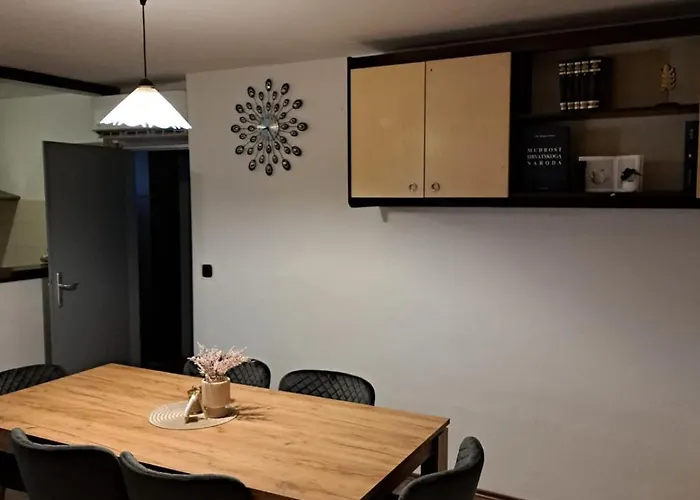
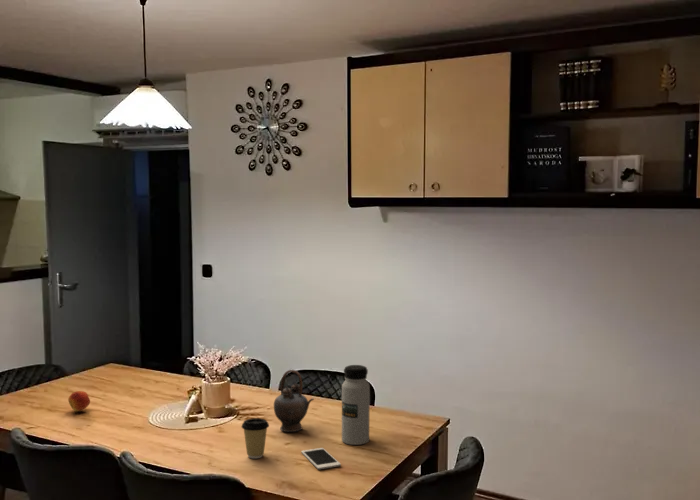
+ water bottle (355, 403)
+ fruit (79, 401)
+ teapot (294, 400)
+ cell phone (320, 458)
+ coffee cup (255, 437)
